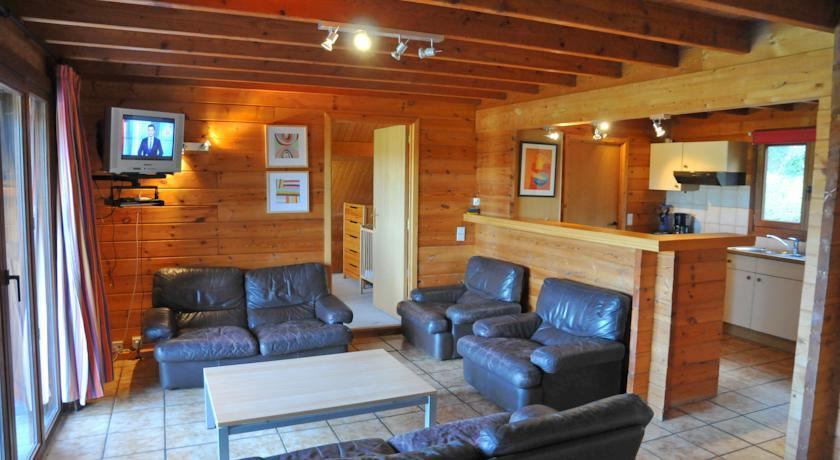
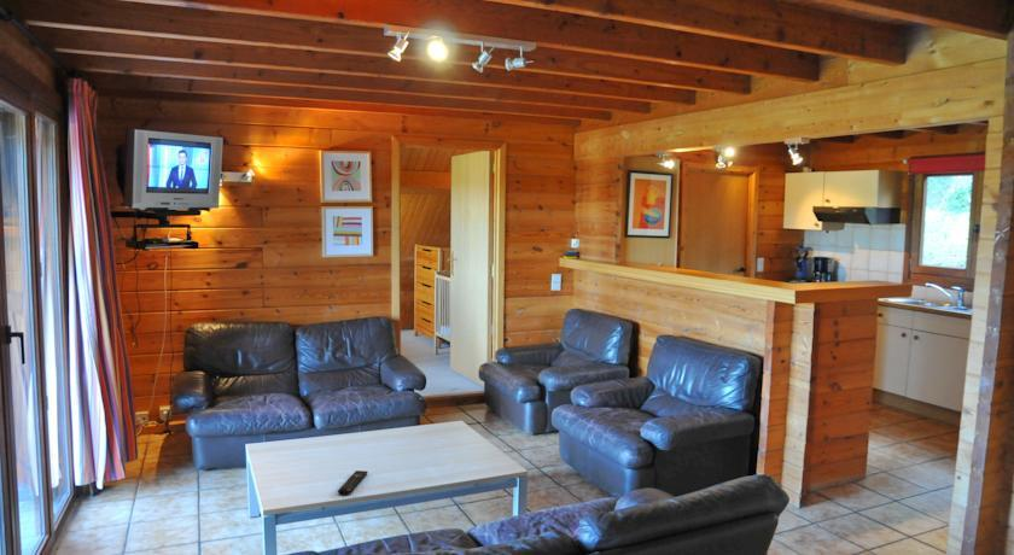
+ remote control (352, 481)
